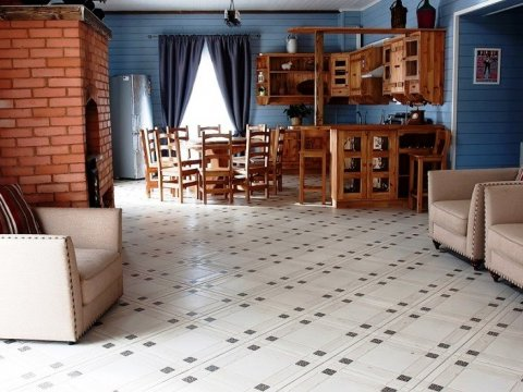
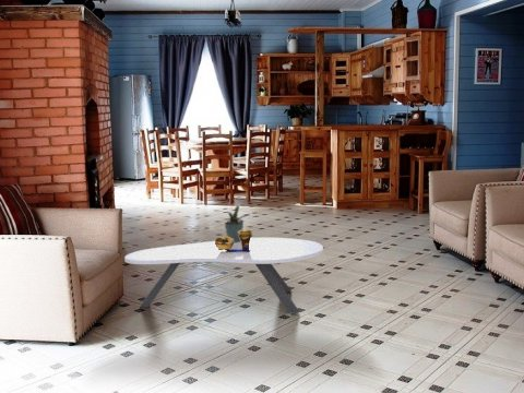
+ decorative bowl (233, 240)
+ potted plant (237, 223)
+ coffee table (226, 261)
